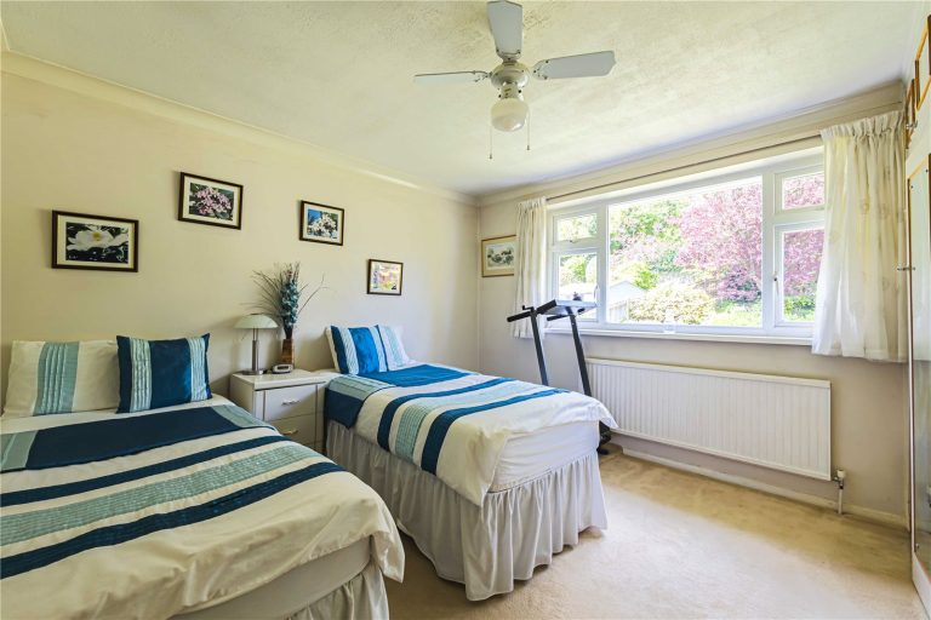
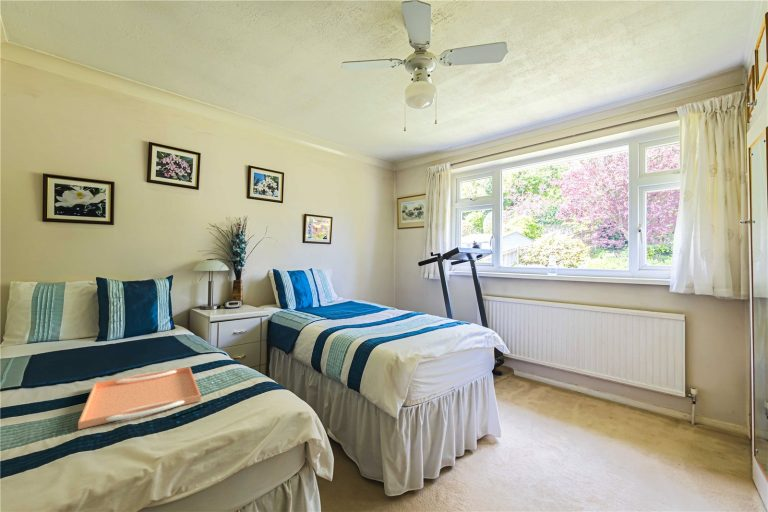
+ serving tray (145, 391)
